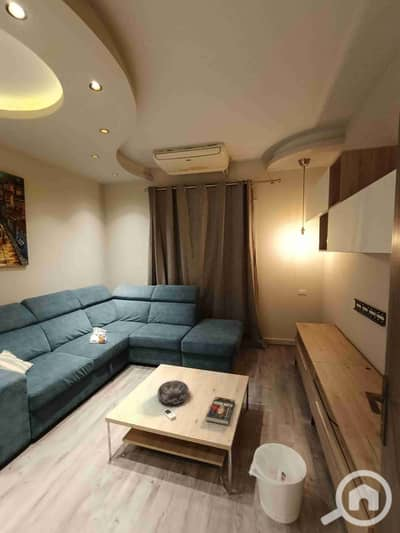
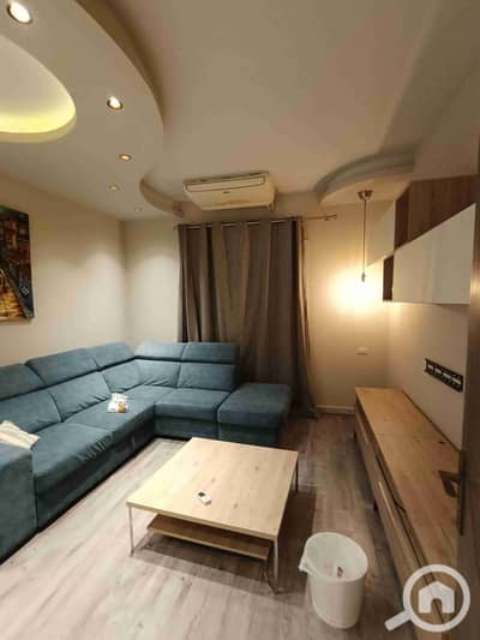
- book (221, 409)
- decorative bowl (173, 392)
